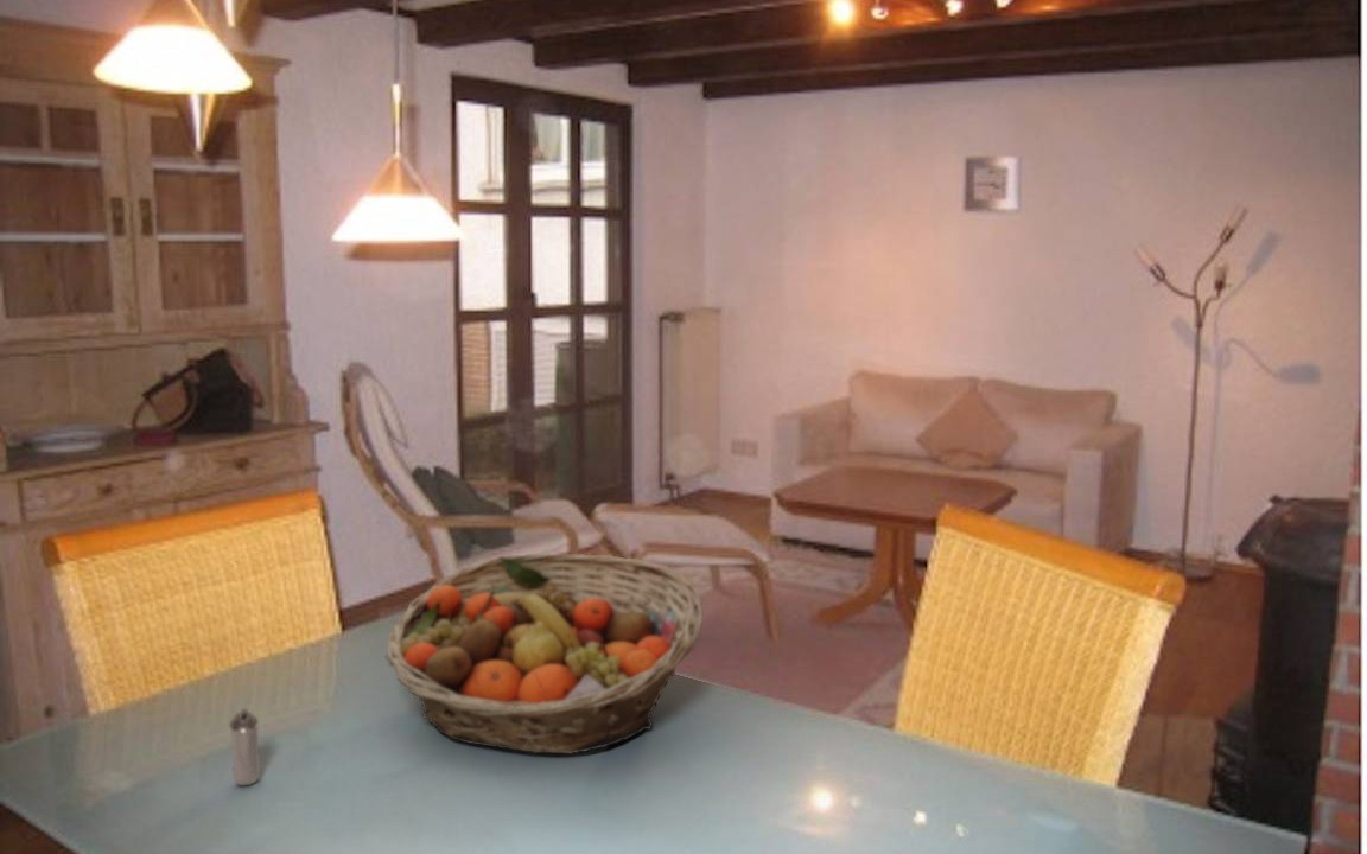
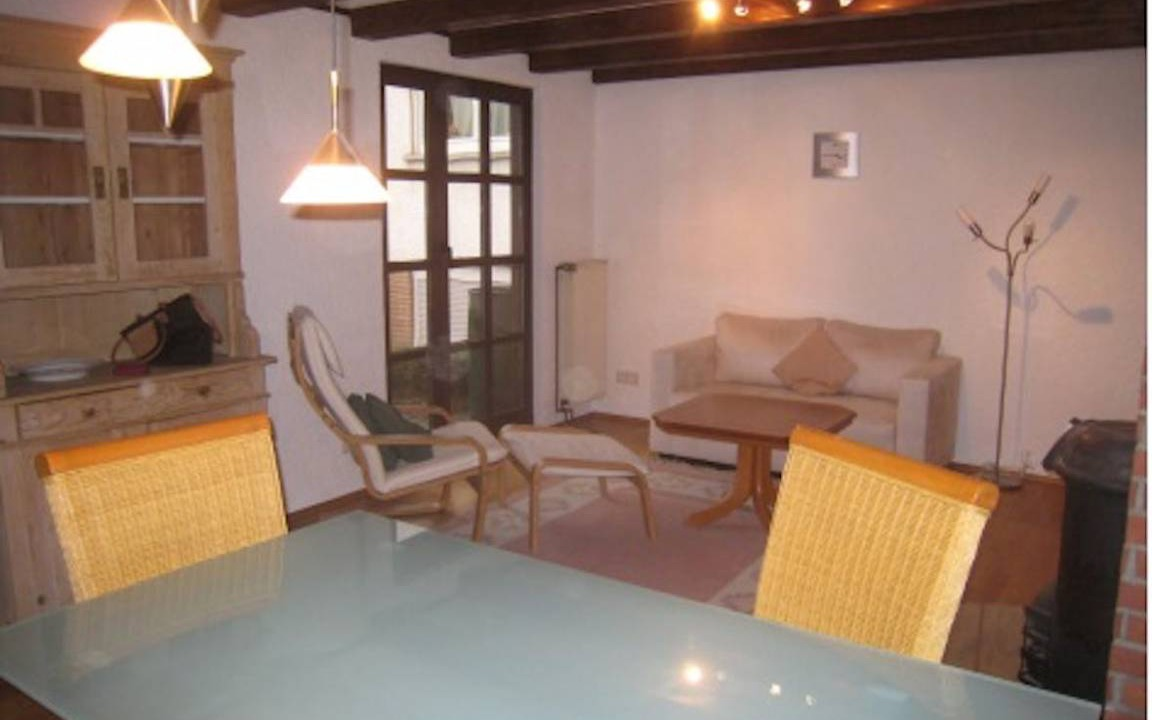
- fruit basket (545, 645)
- shaker (244, 746)
